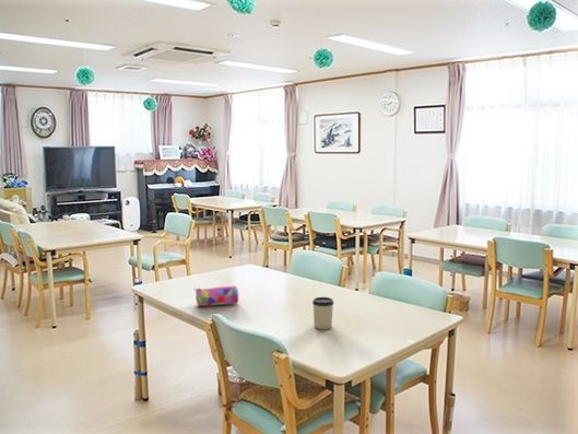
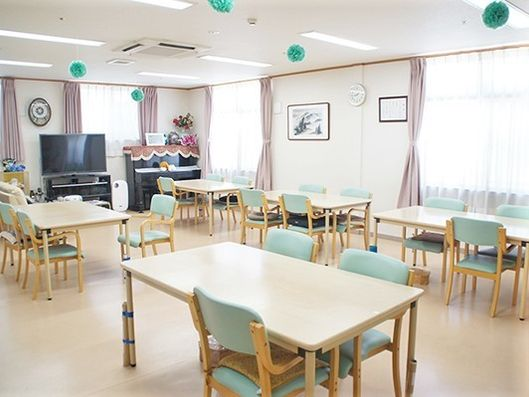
- cup (322, 313)
- pencil case (216, 295)
